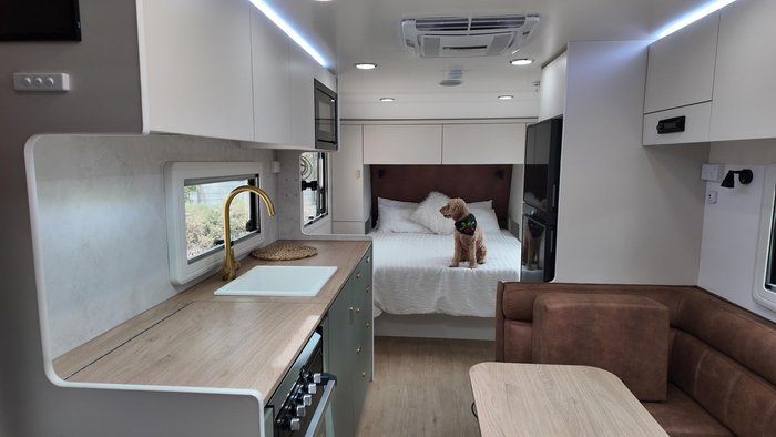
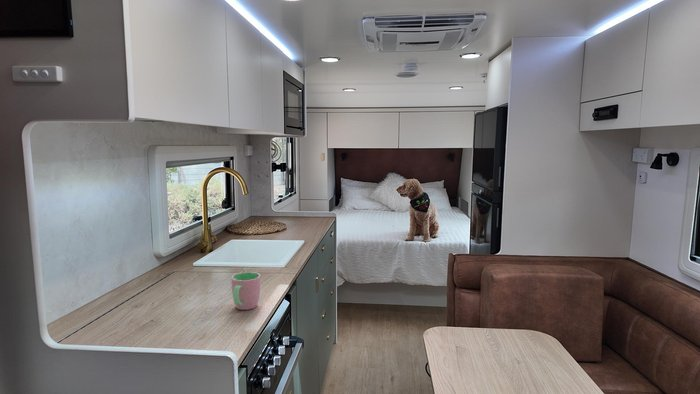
+ cup (244, 292)
